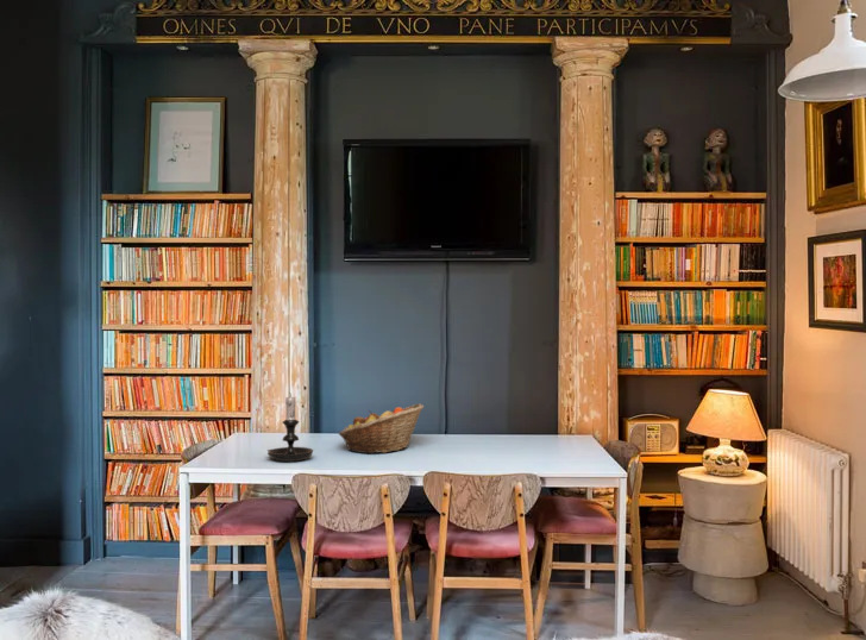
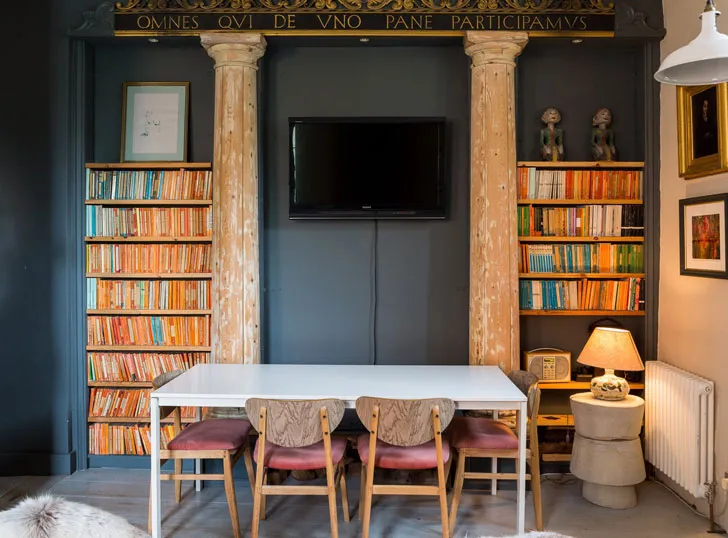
- fruit basket (382, 426)
- candle holder (289, 426)
